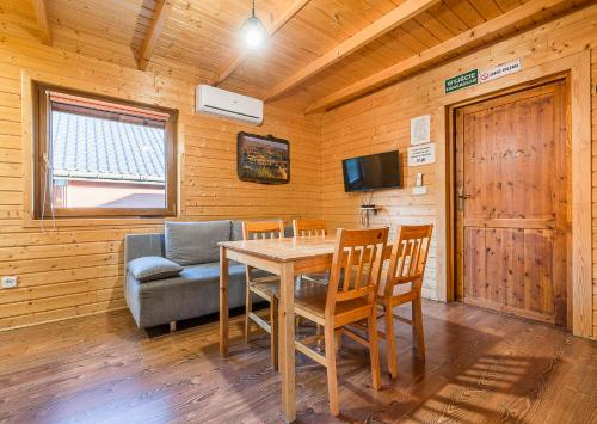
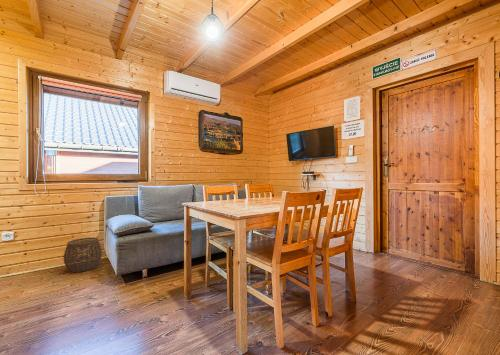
+ woven basket (83, 254)
